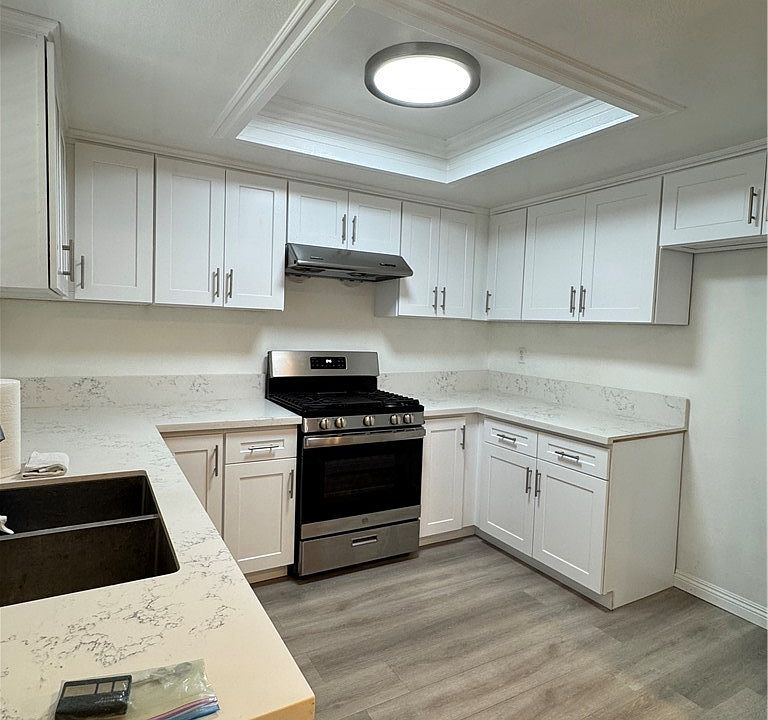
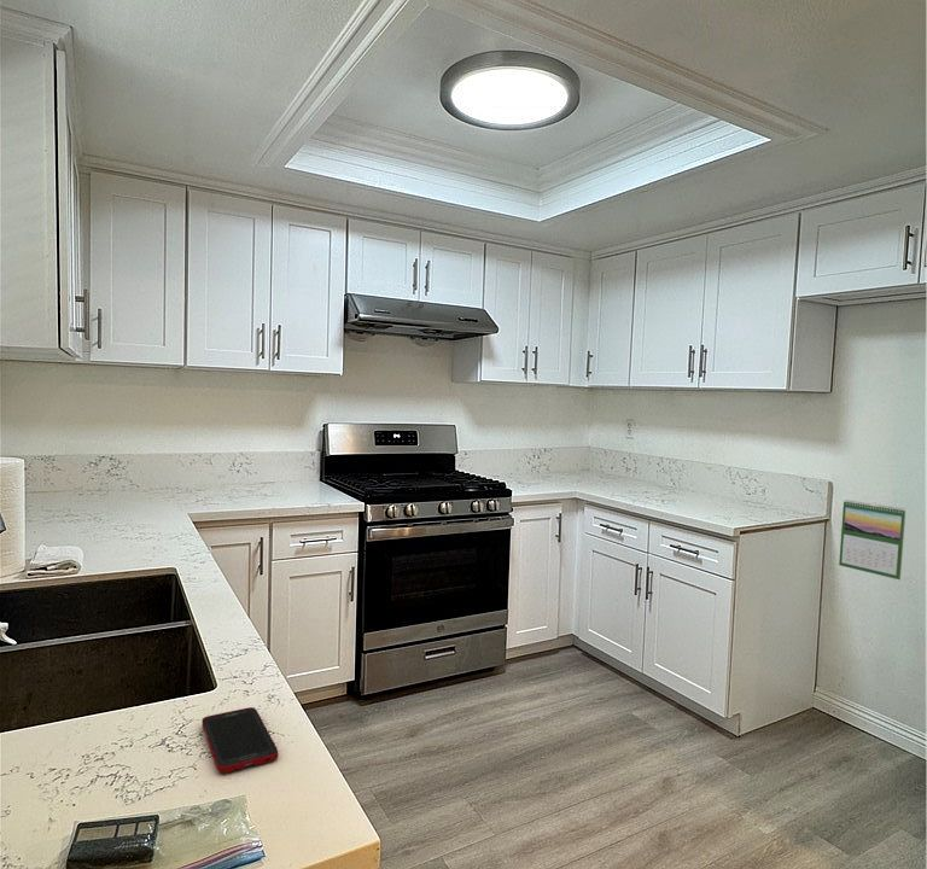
+ calendar (870, 537)
+ cell phone (238, 737)
